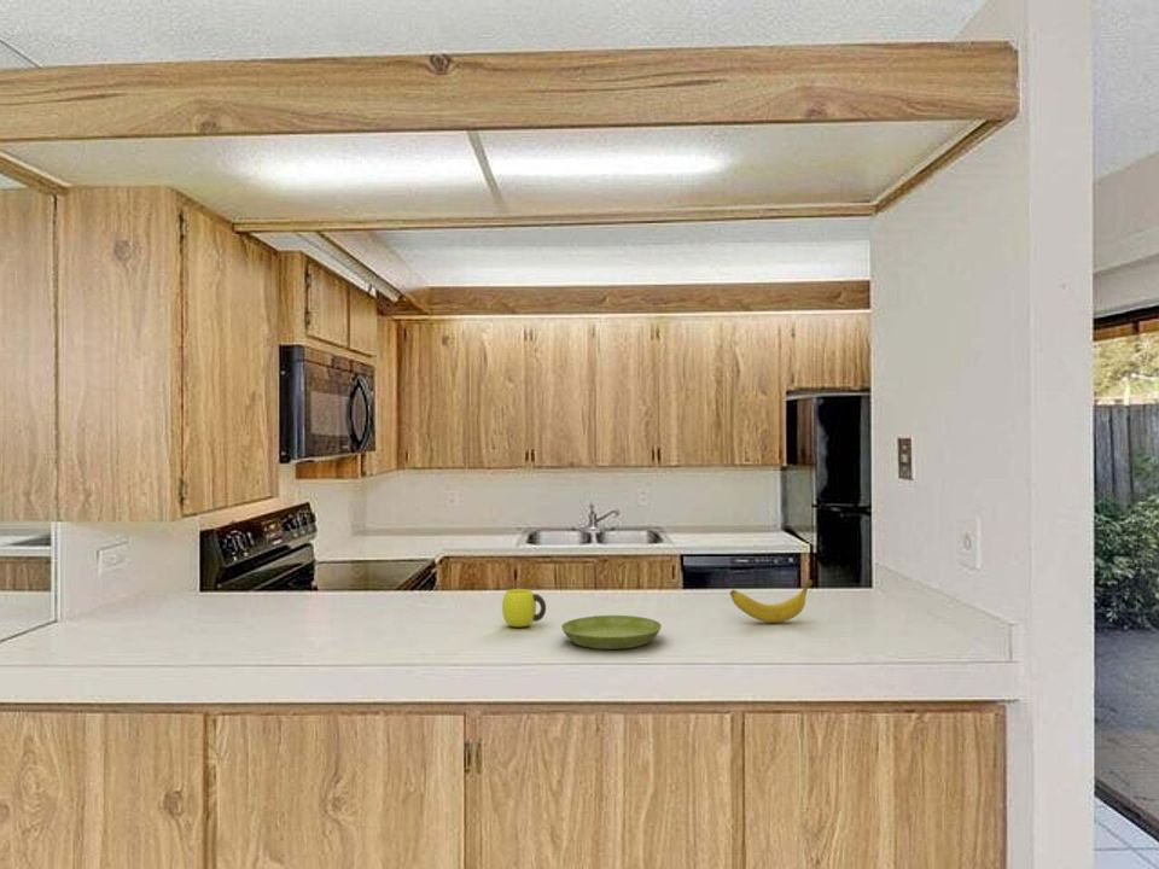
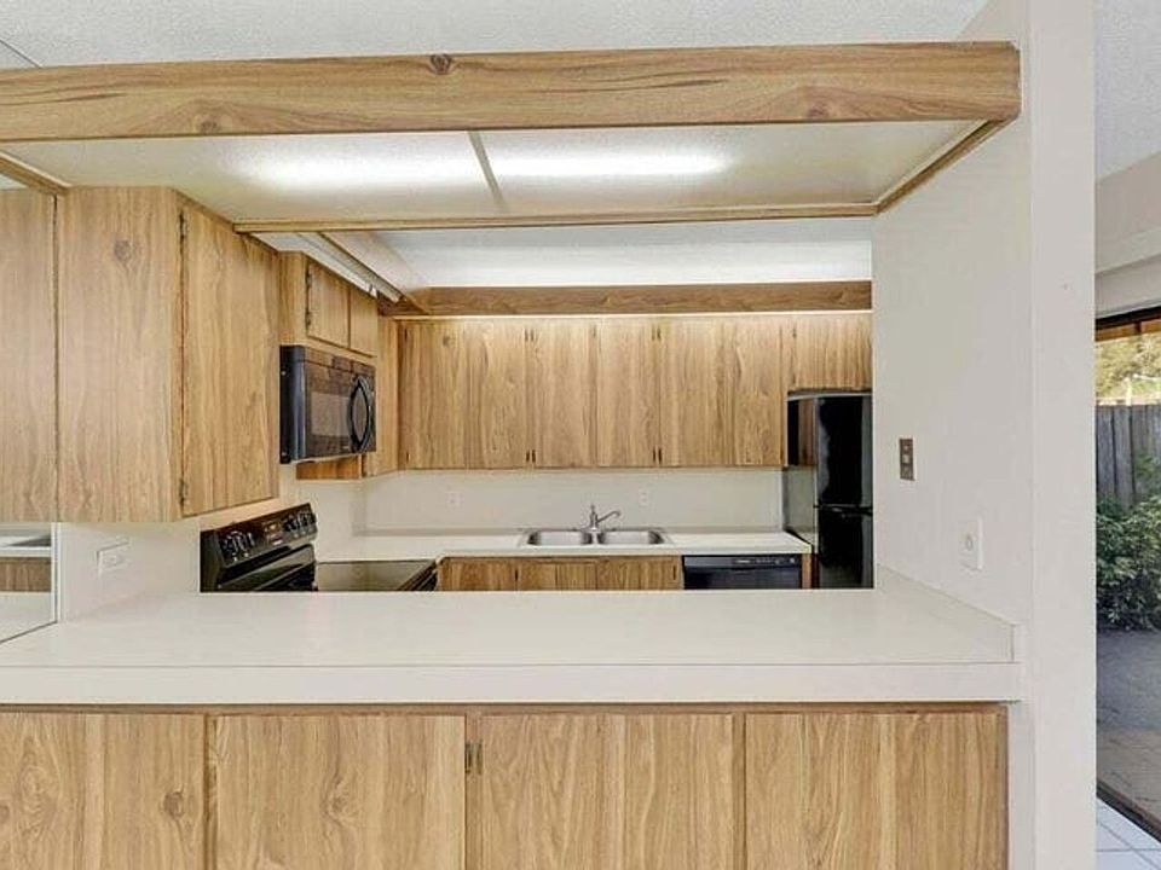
- banana (771, 605)
- cup (524, 608)
- saucer (611, 632)
